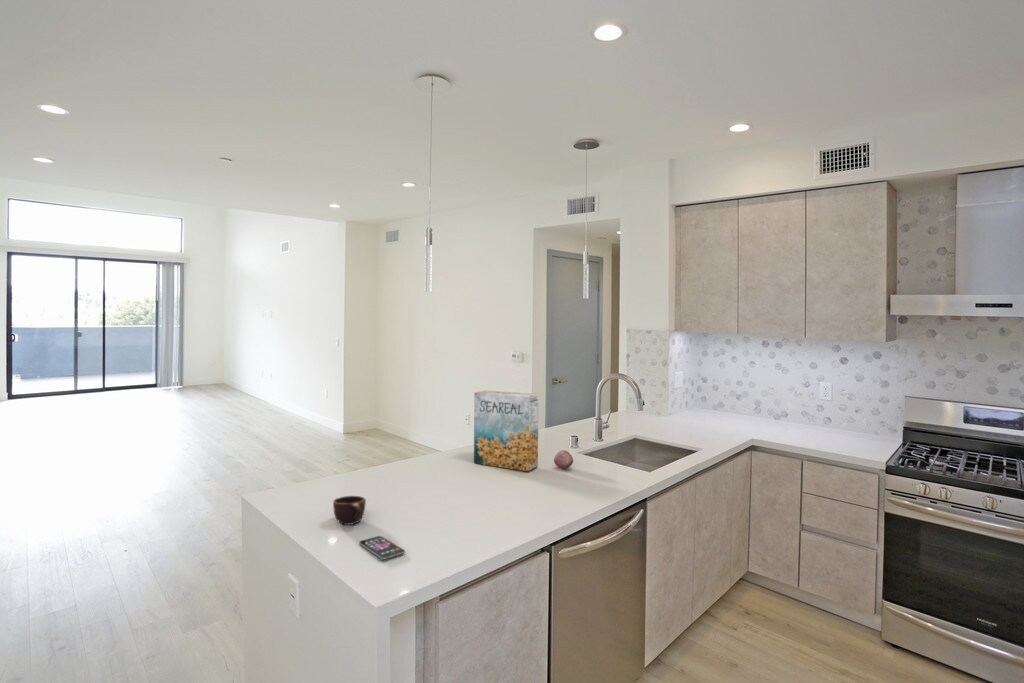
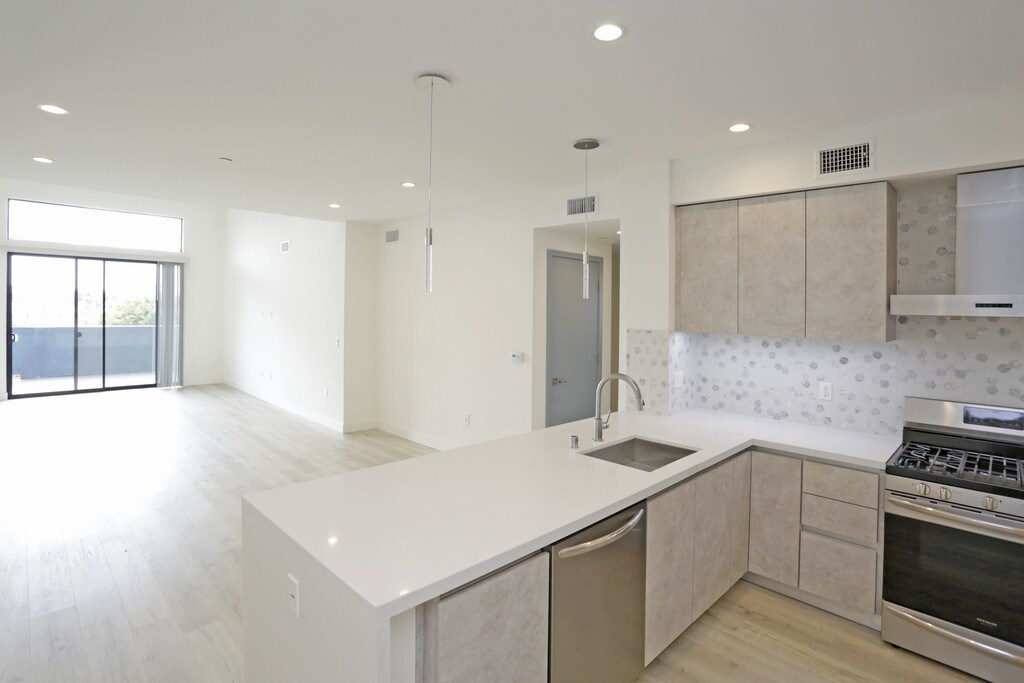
- mug (352, 510)
- cereal box (505, 429)
- fruit (563, 459)
- smartphone (381, 547)
